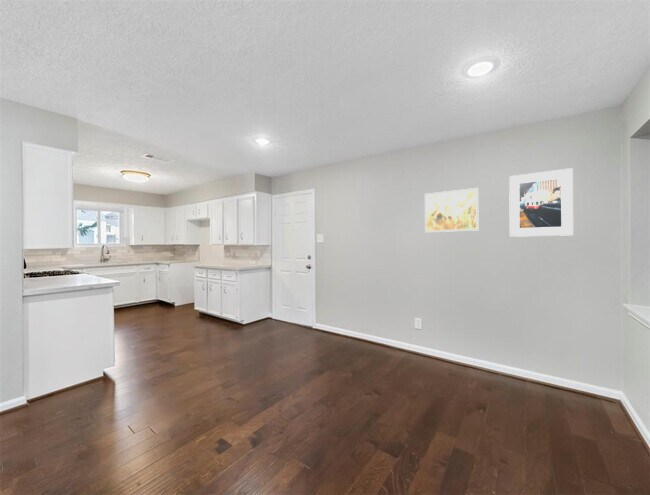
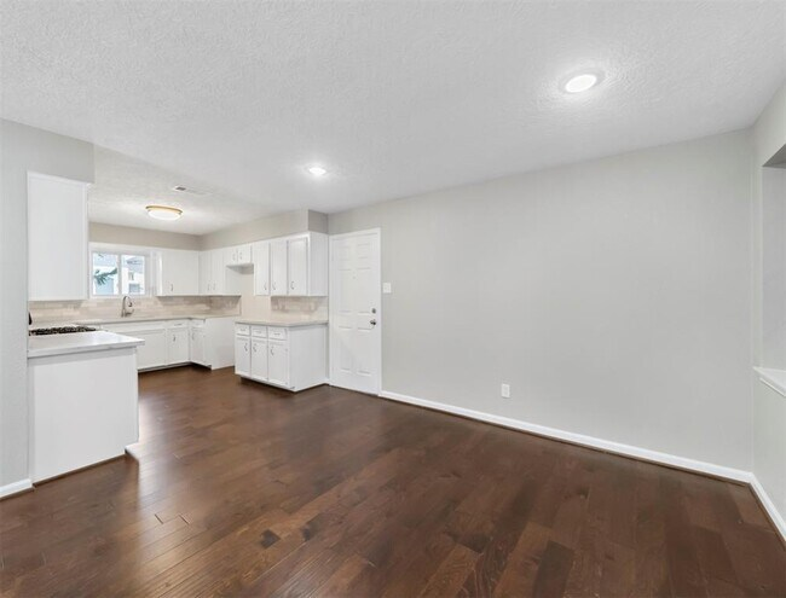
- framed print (539, 204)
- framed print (450, 211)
